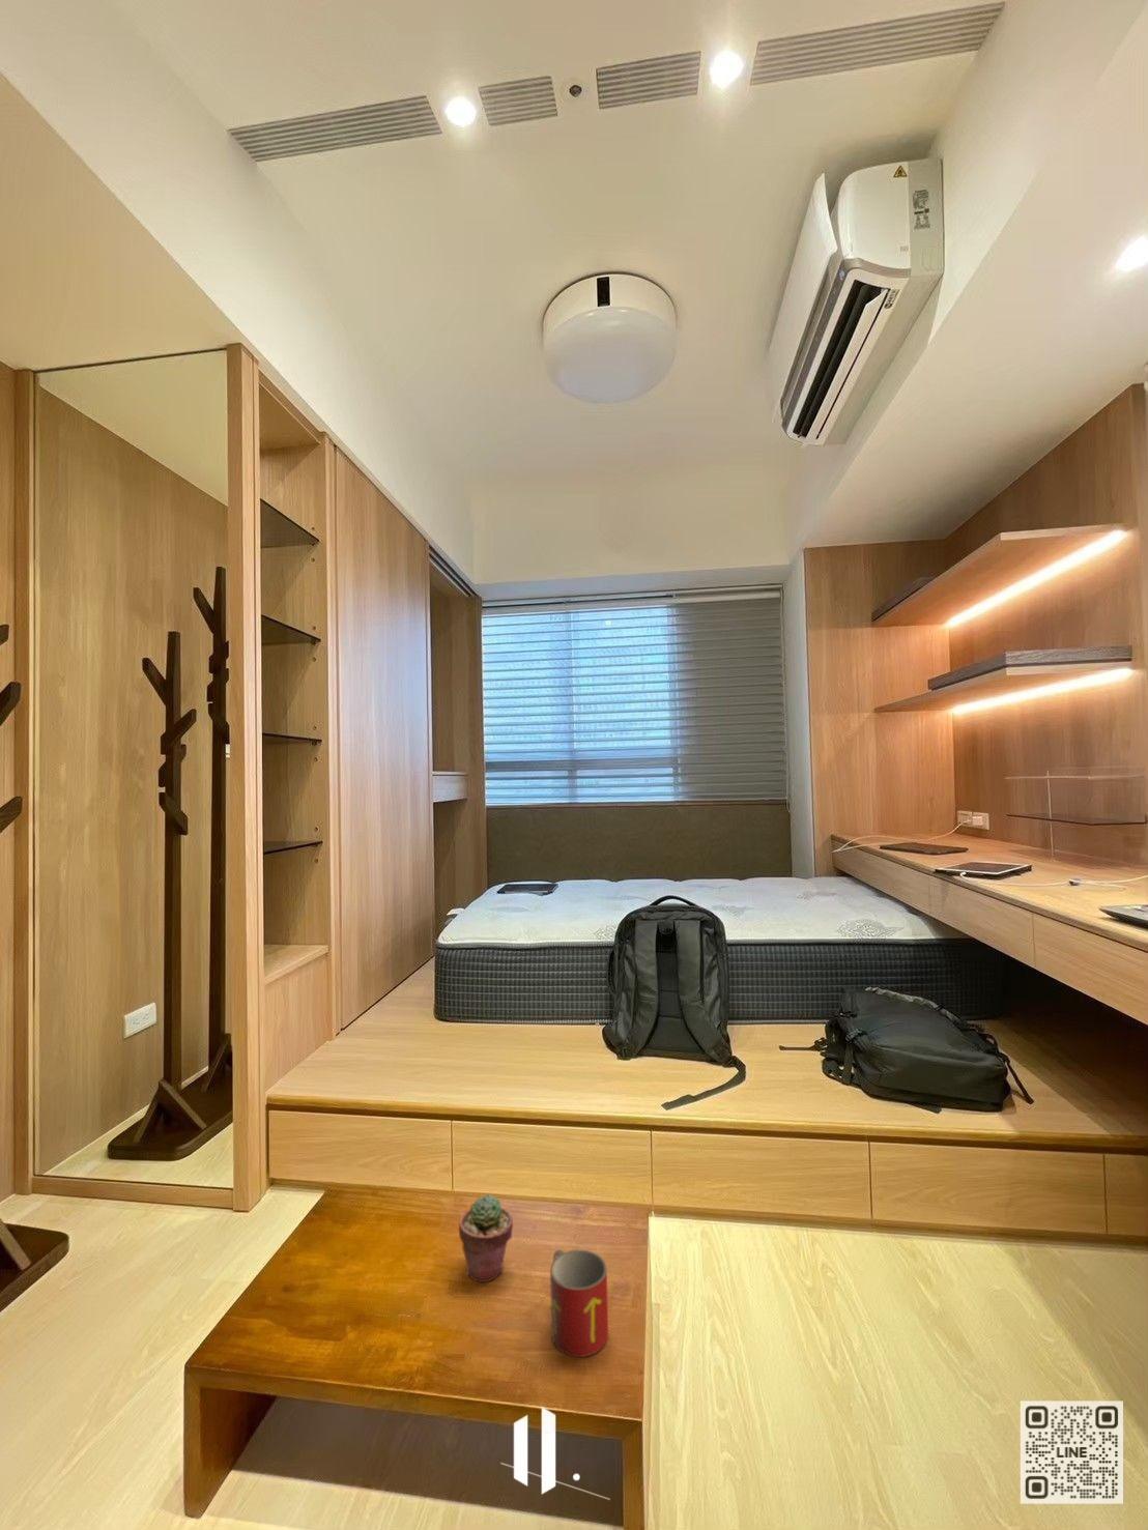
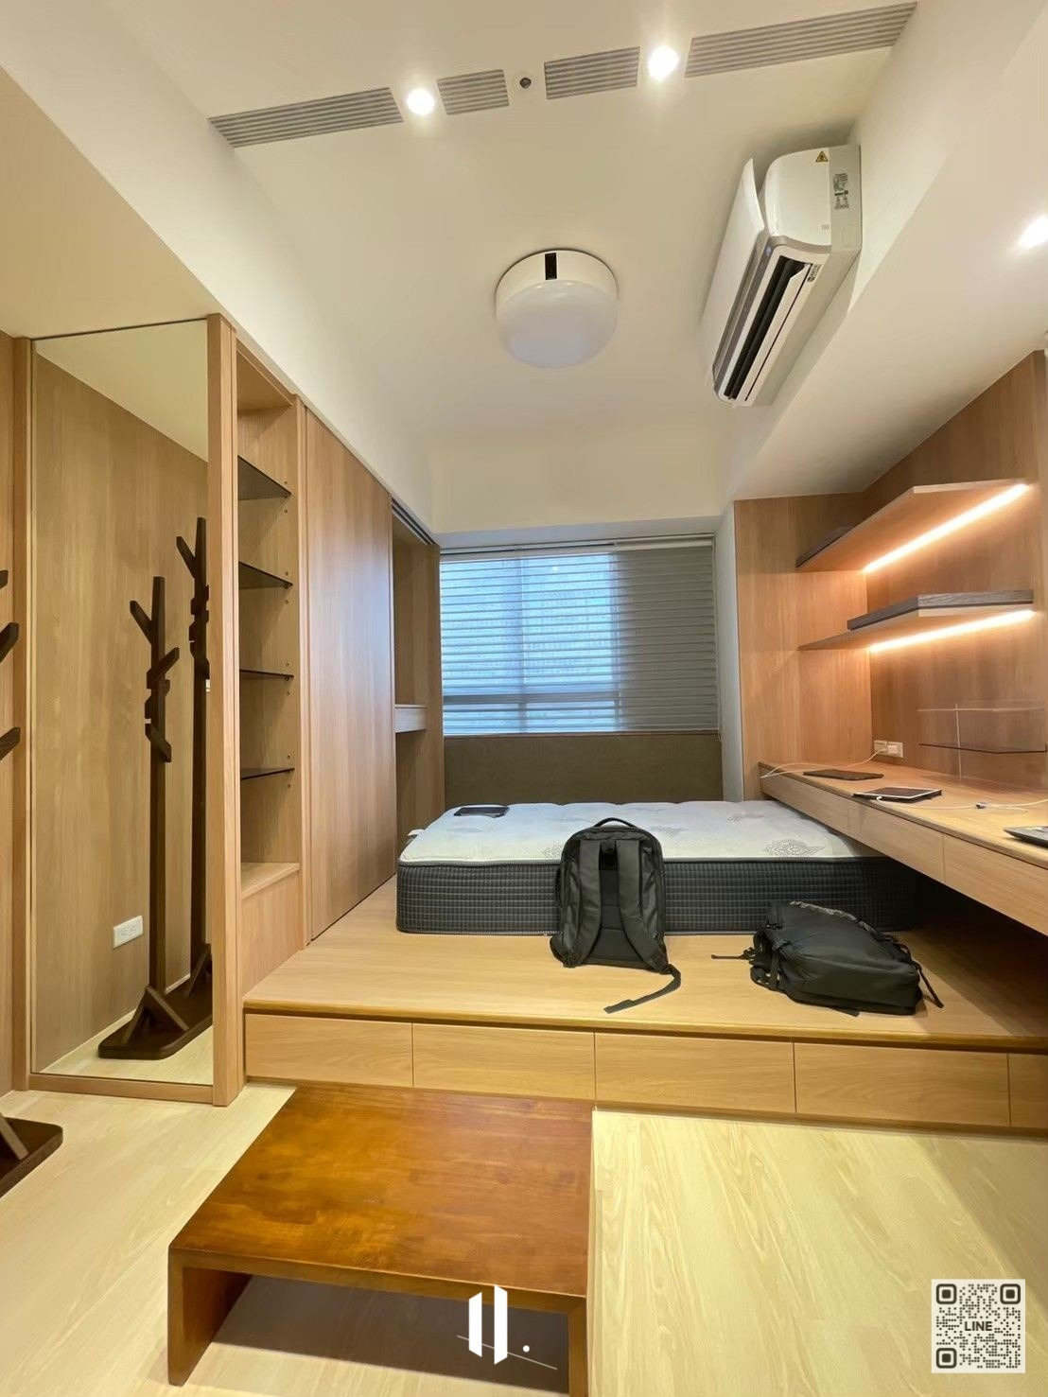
- potted succulent (485, 1233)
- mug (573, 1292)
